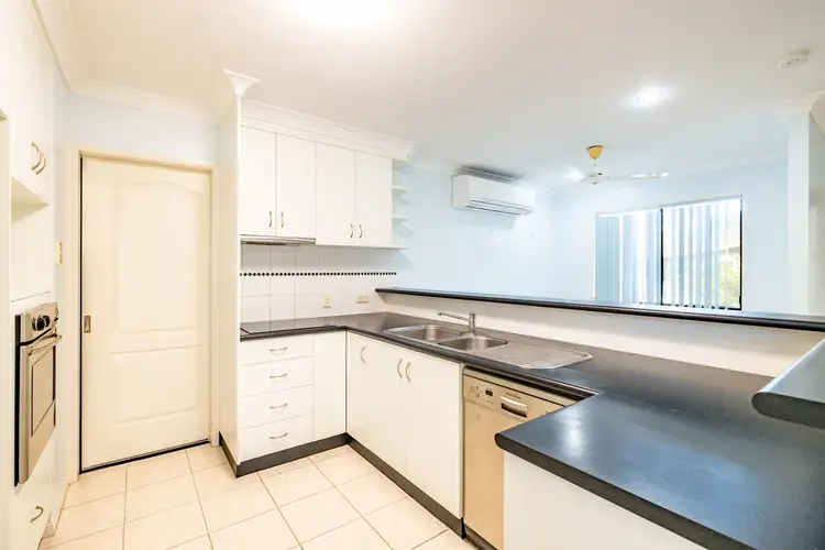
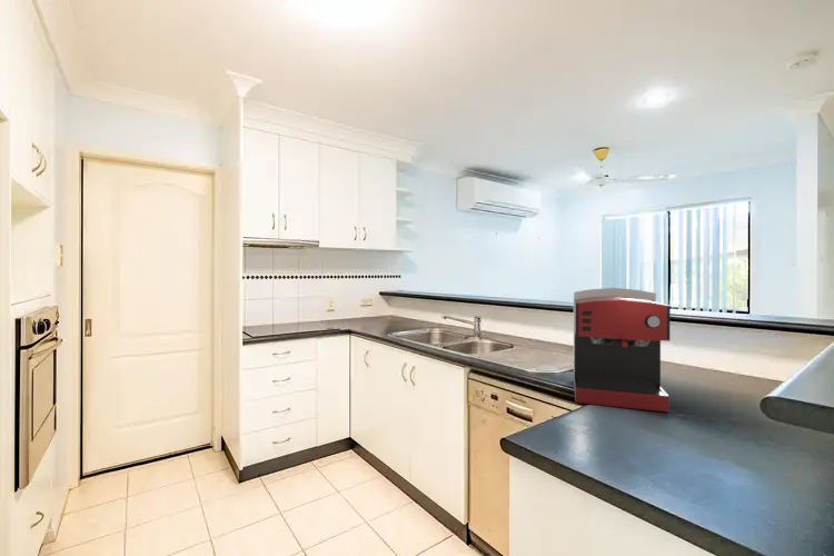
+ coffee maker (616, 342)
